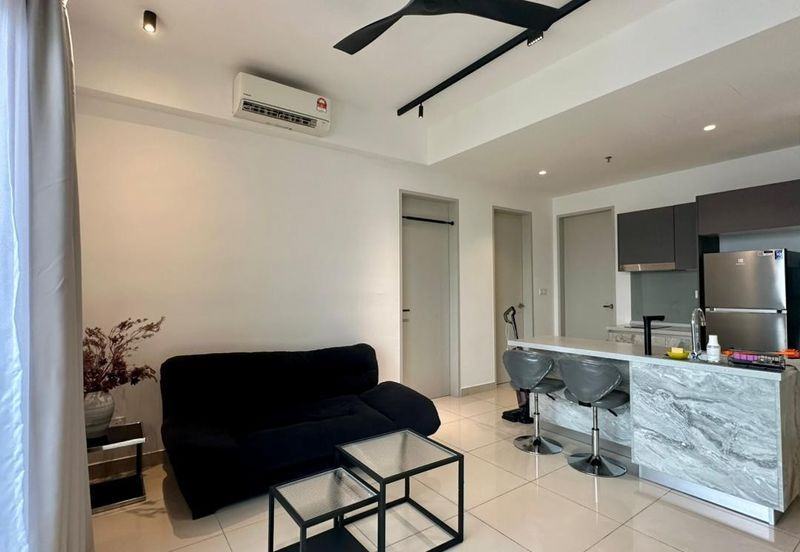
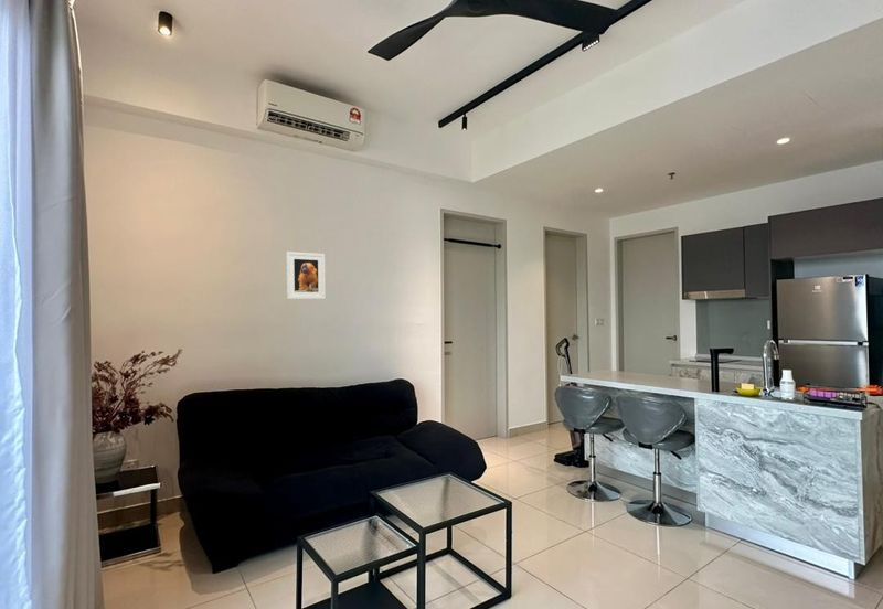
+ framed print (306, 276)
